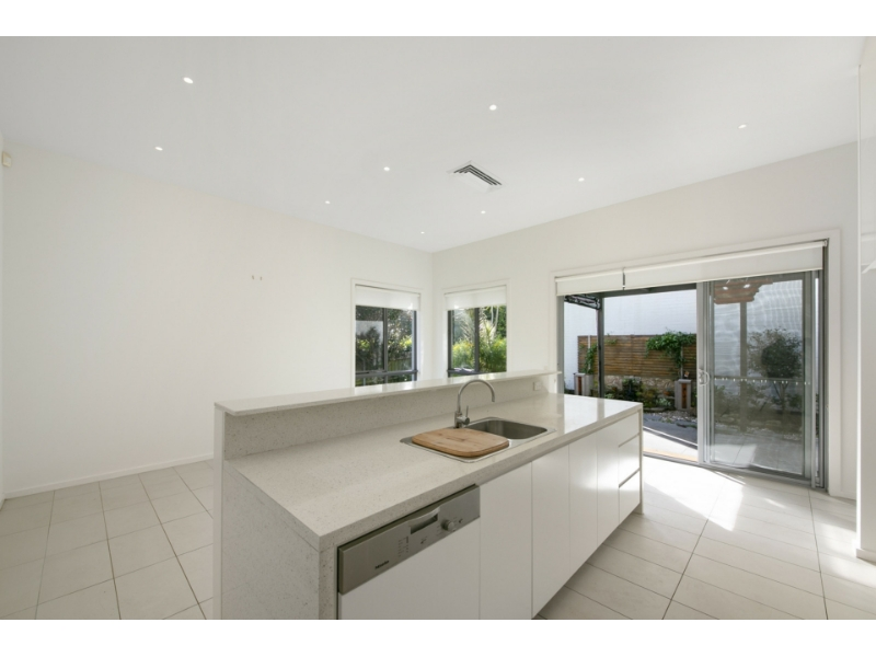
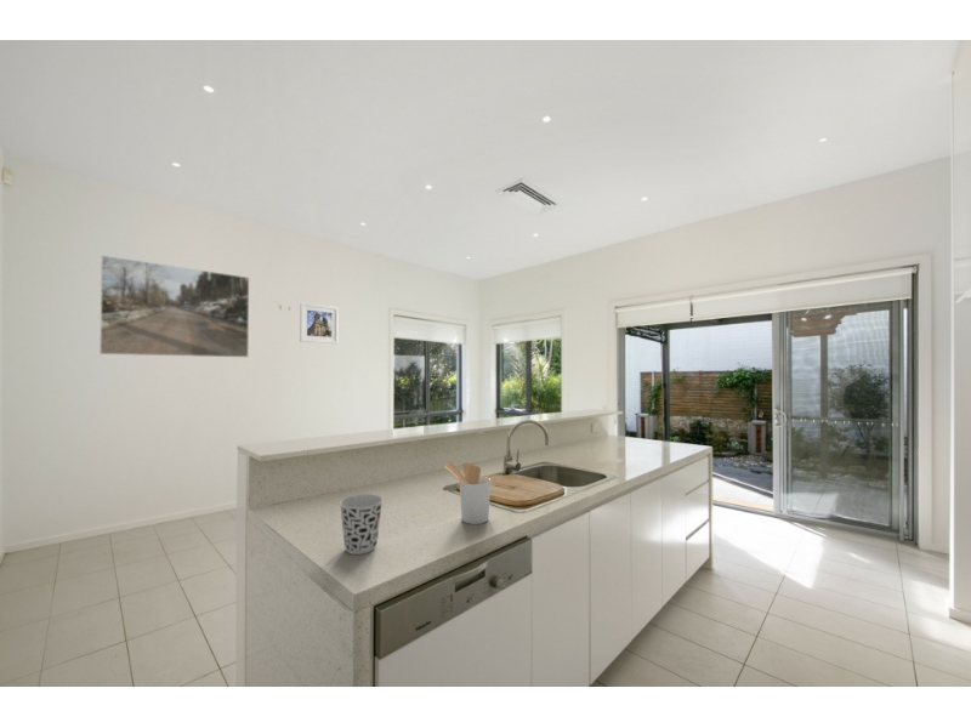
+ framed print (319, 324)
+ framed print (182, 311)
+ cup (360, 523)
+ utensil holder (466, 489)
